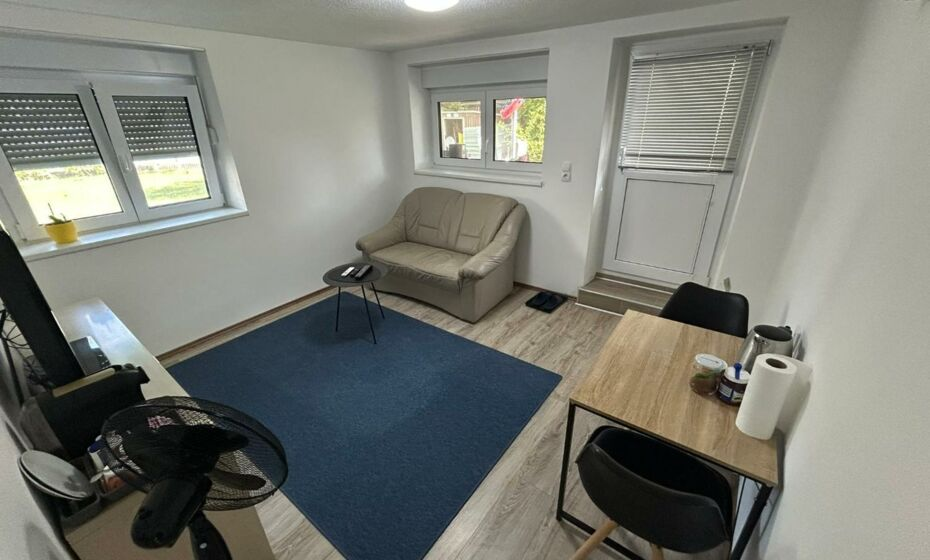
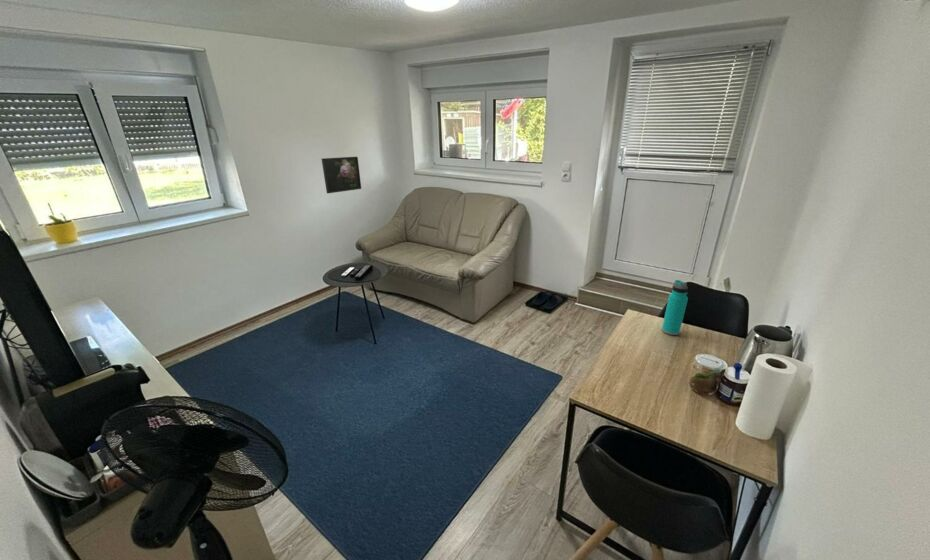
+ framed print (342, 174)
+ water bottle (676, 307)
